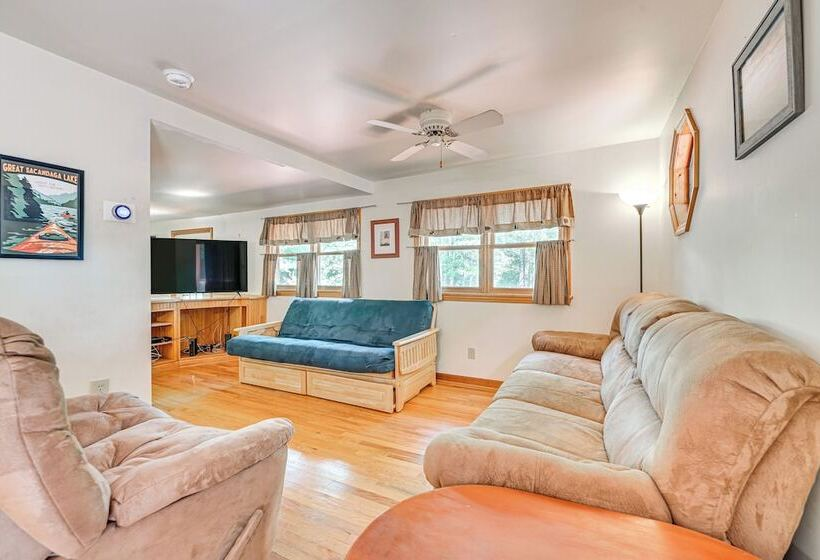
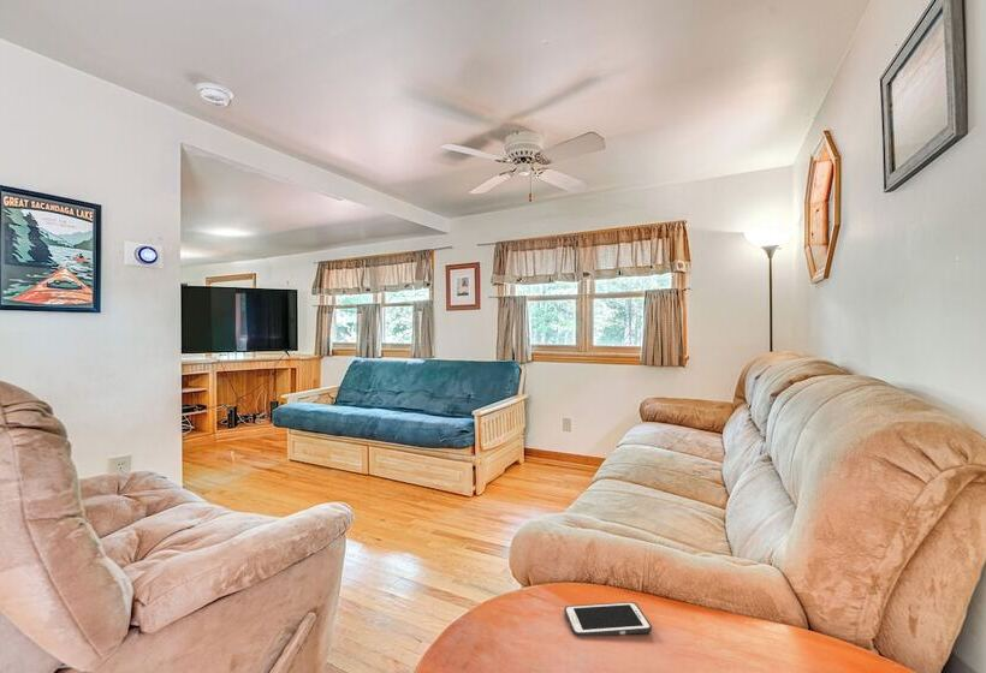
+ cell phone (606, 619)
